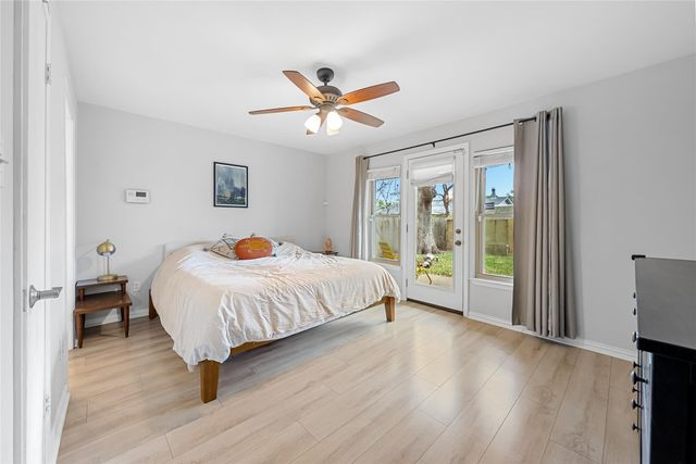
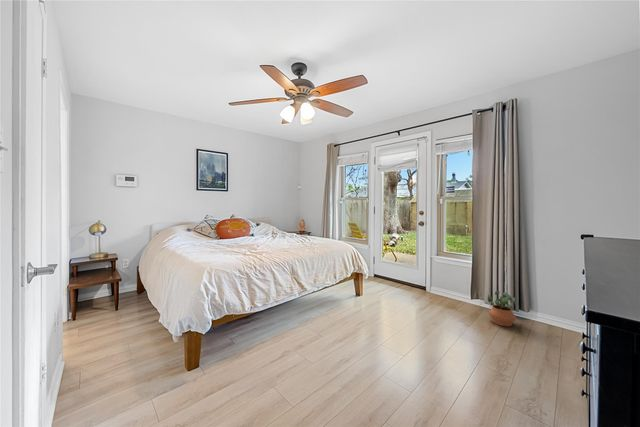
+ potted plant (503, 307)
